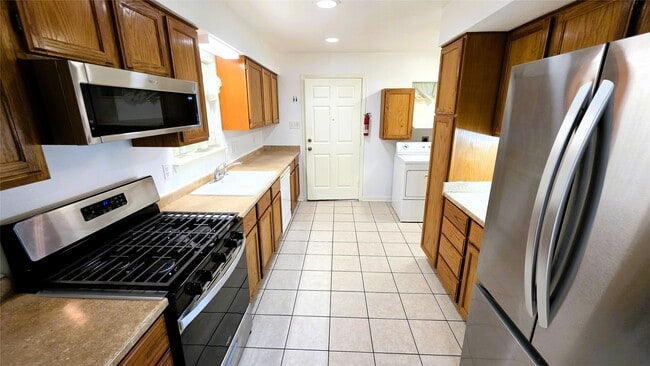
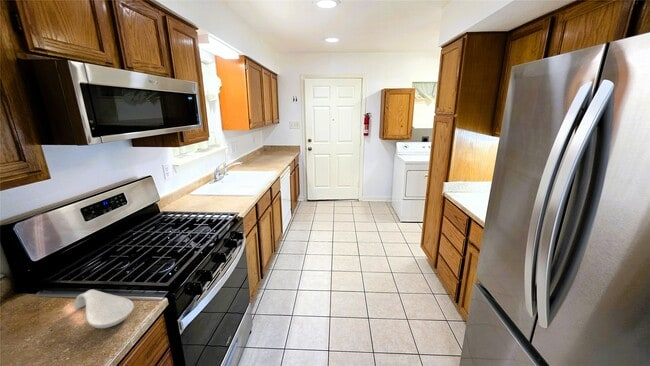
+ spoon rest (100, 306)
